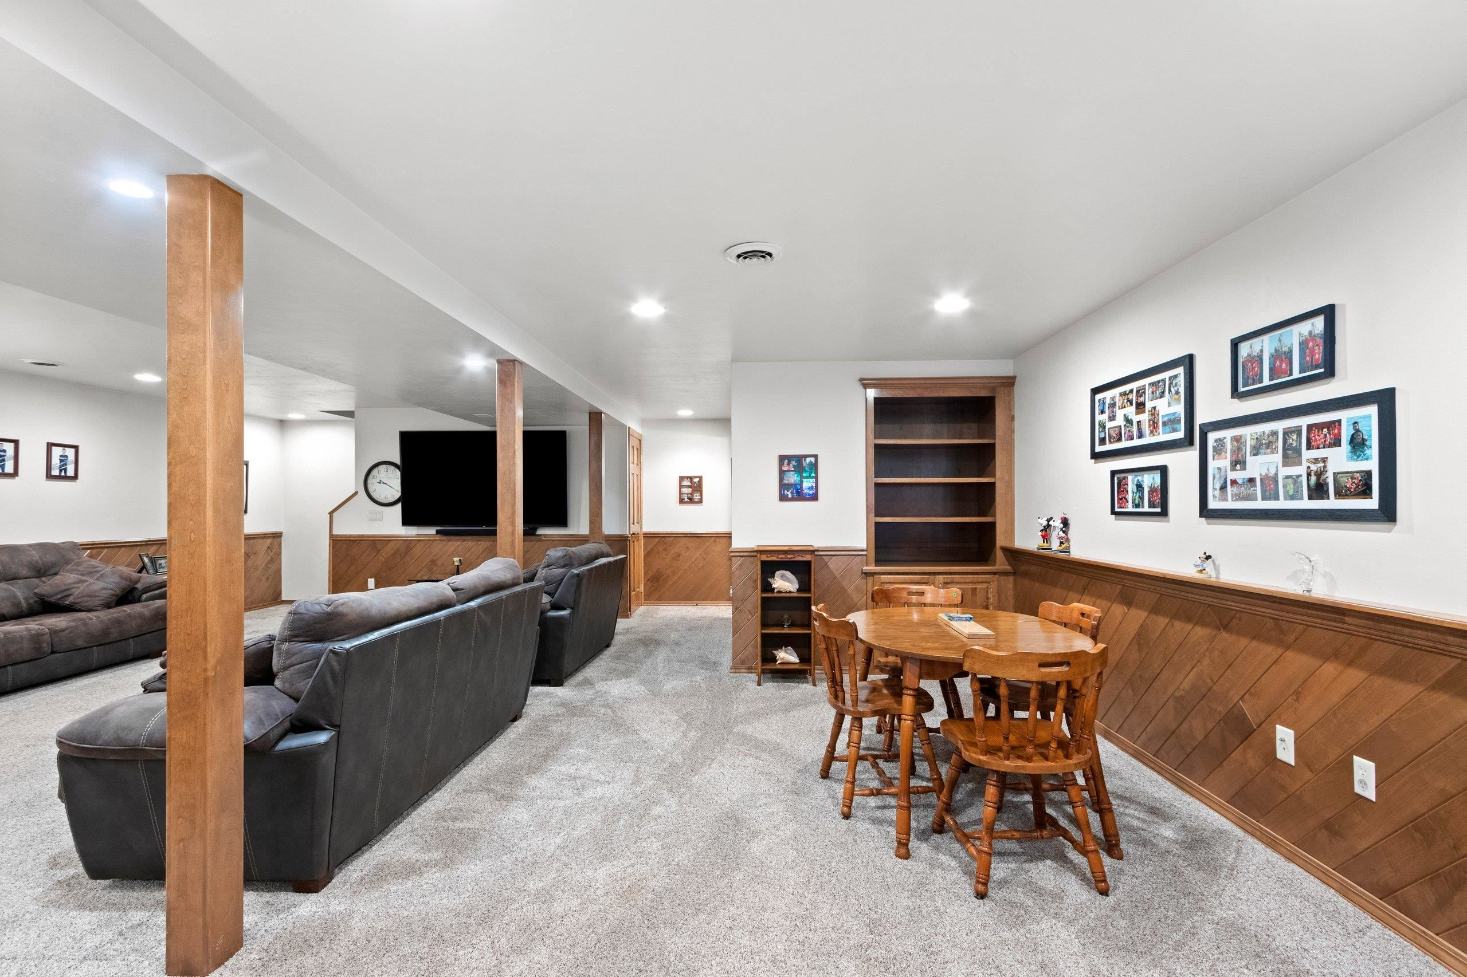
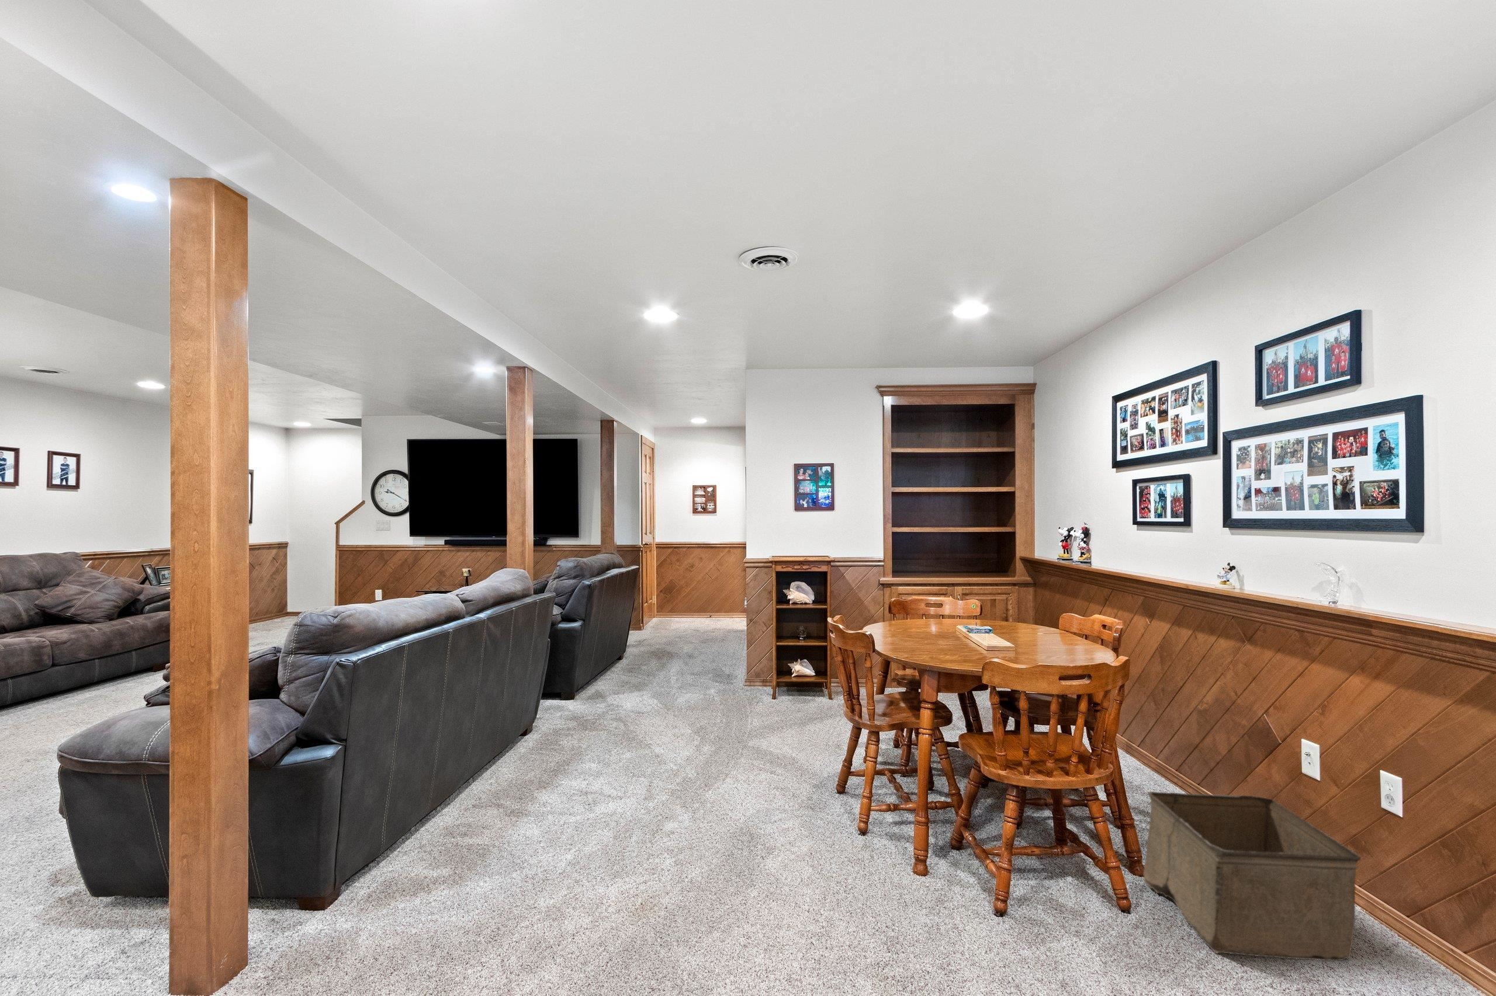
+ storage bin (1240, 868)
